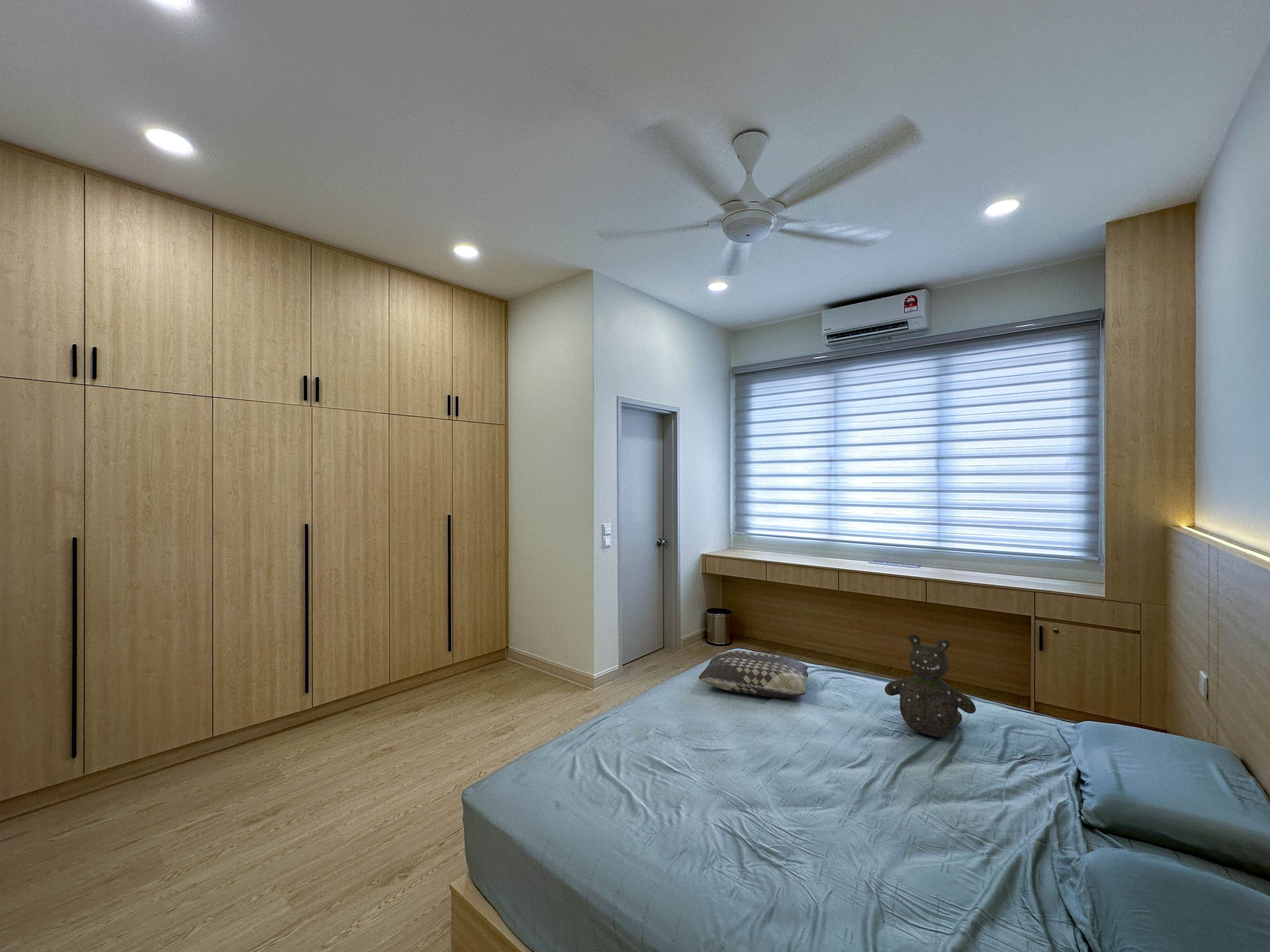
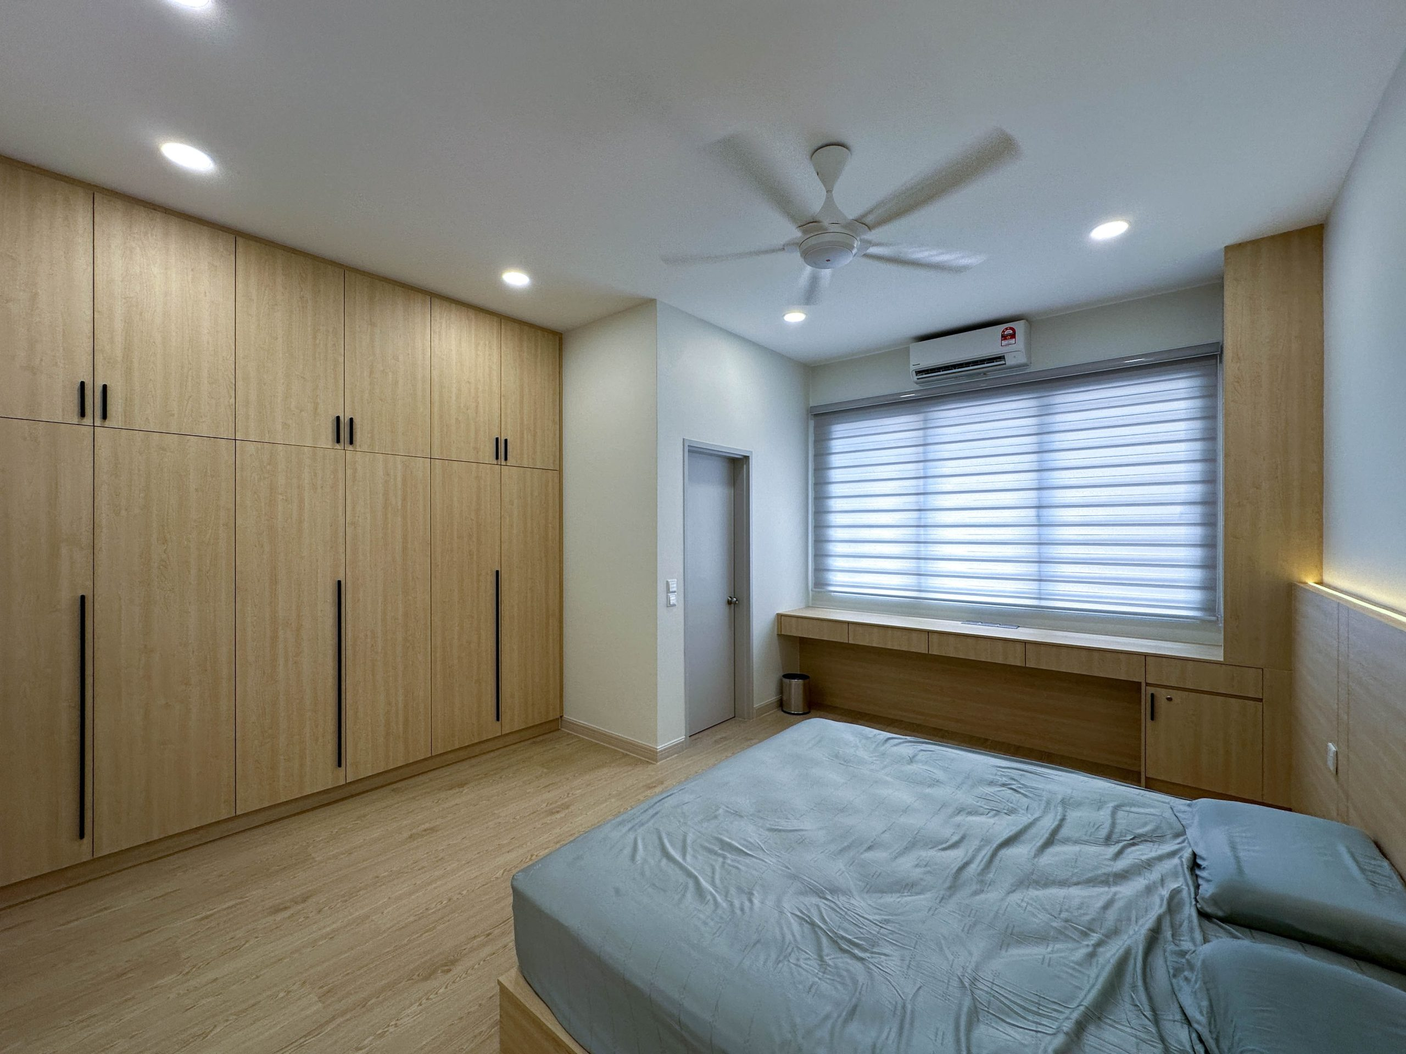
- teddy bear (930, 681)
- cushion (756, 672)
